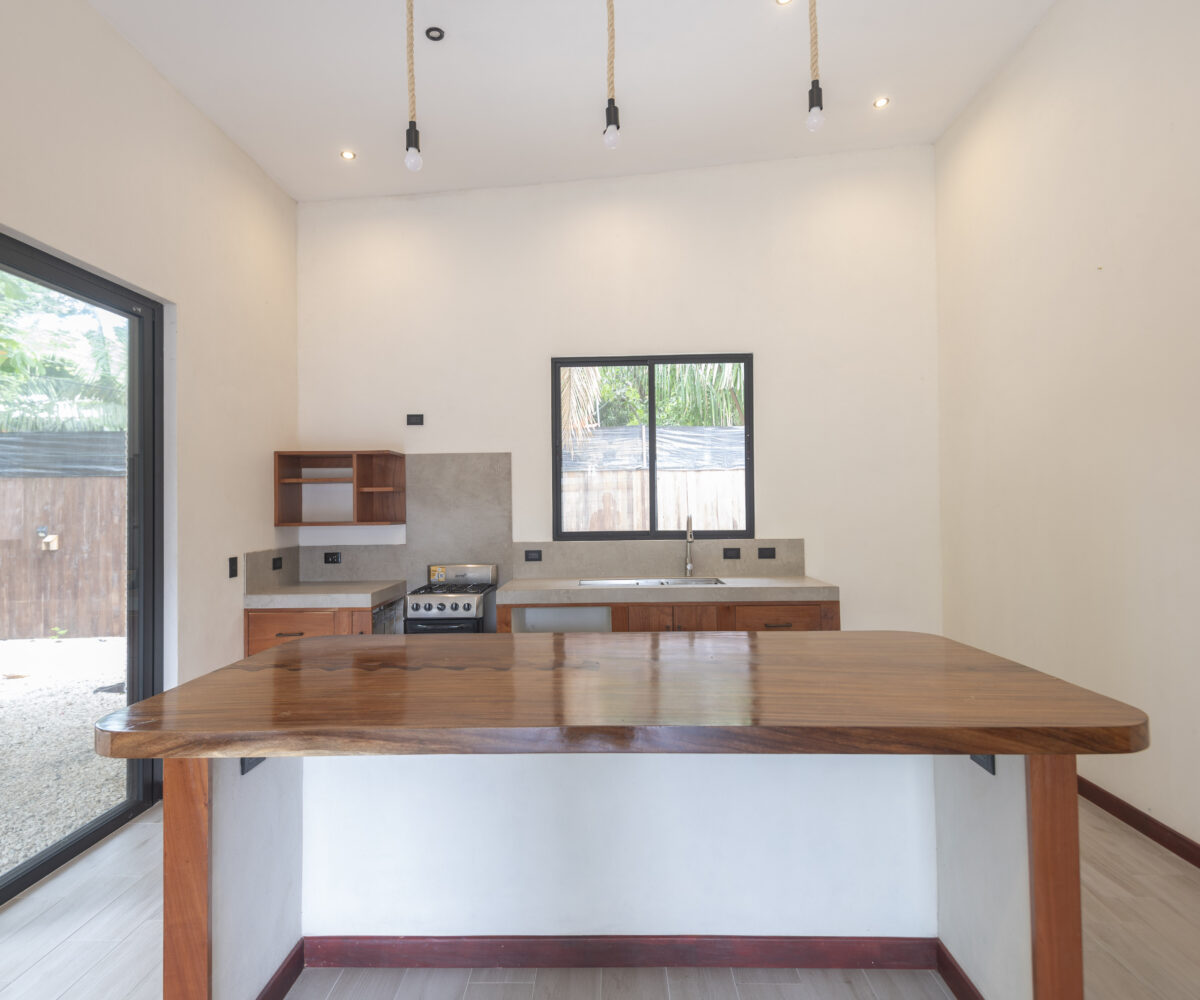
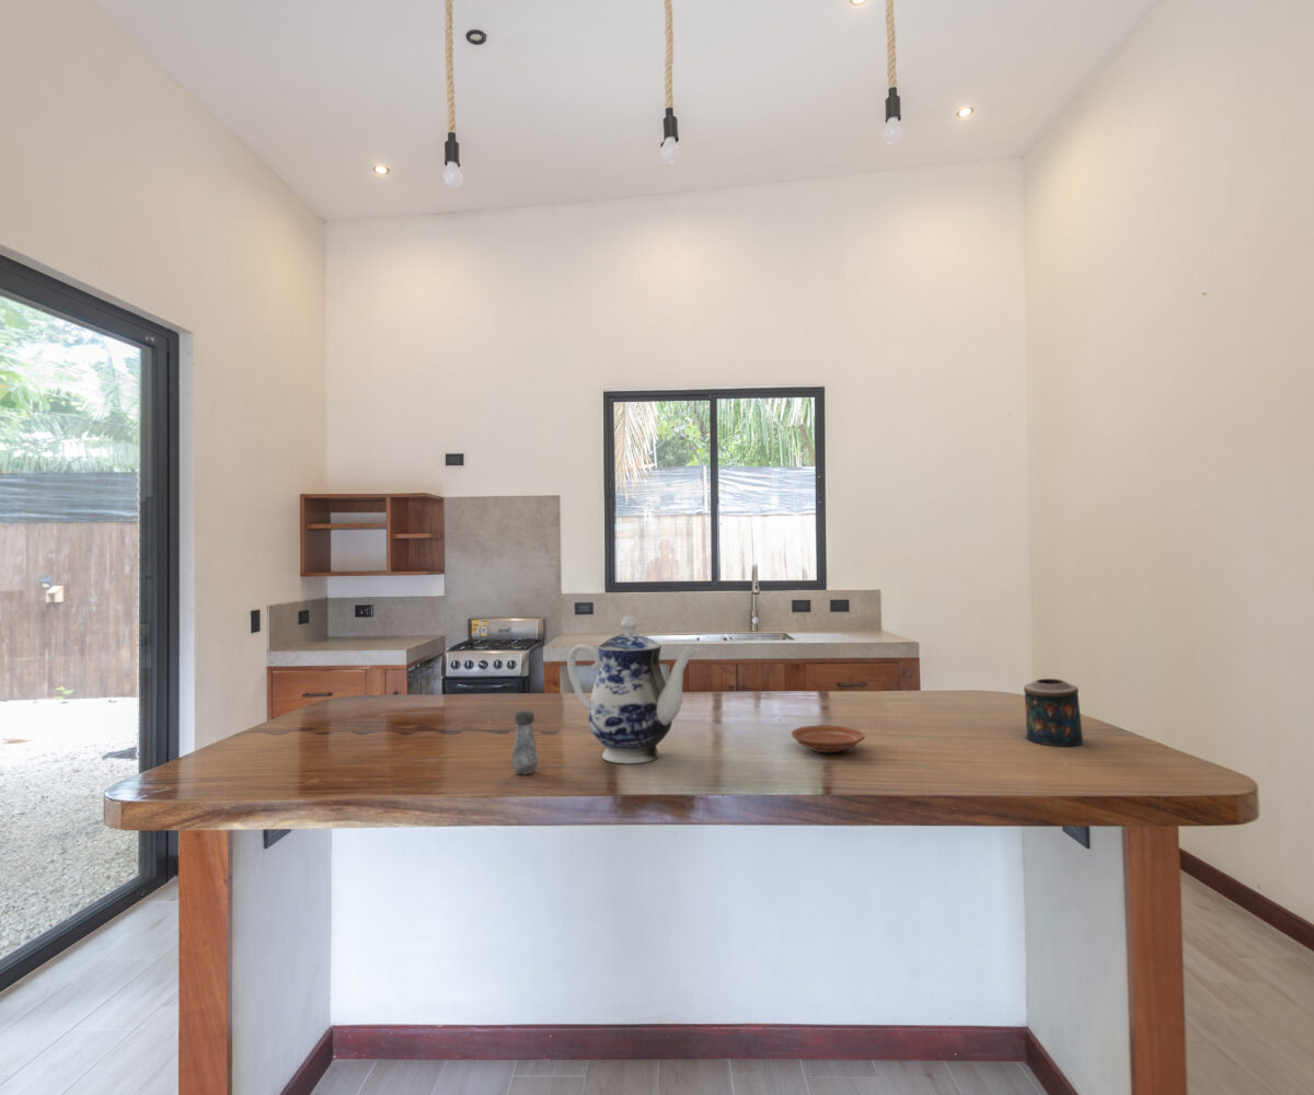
+ plate (828, 740)
+ candle (1049, 708)
+ salt shaker (525, 741)
+ teapot (630, 685)
